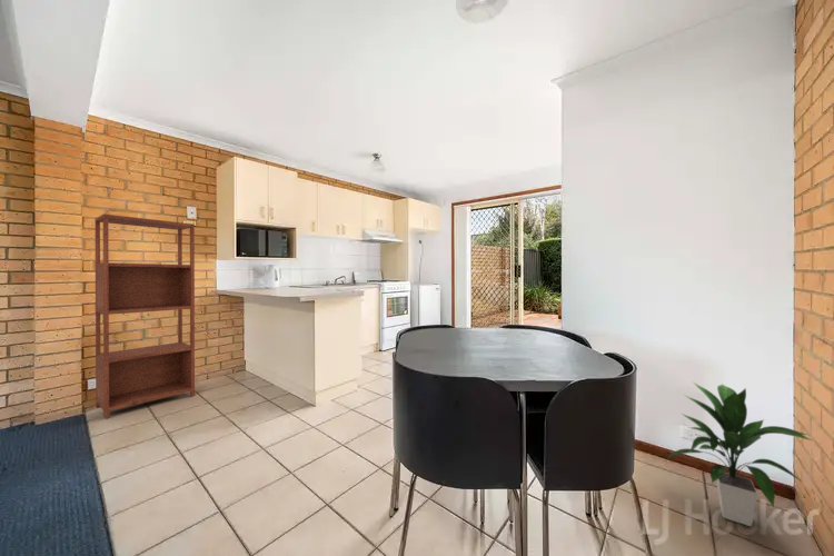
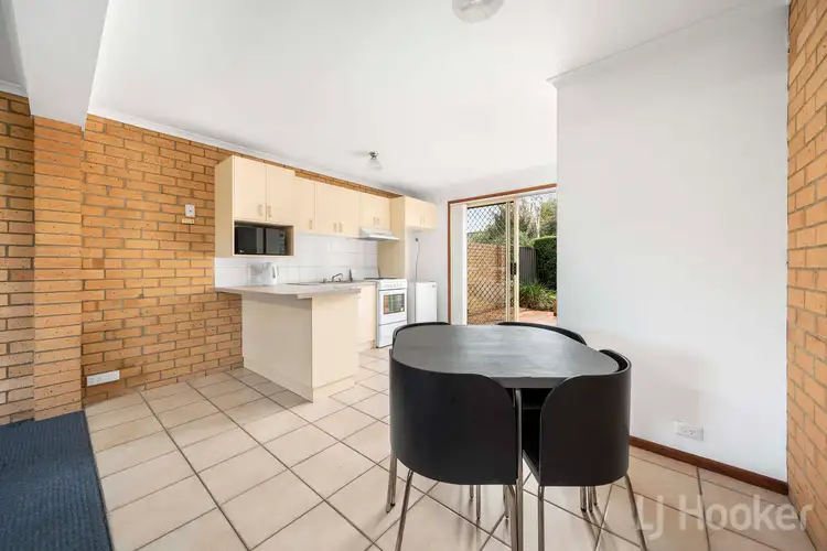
- indoor plant (728, 447)
- shelving unit (147, 310)
